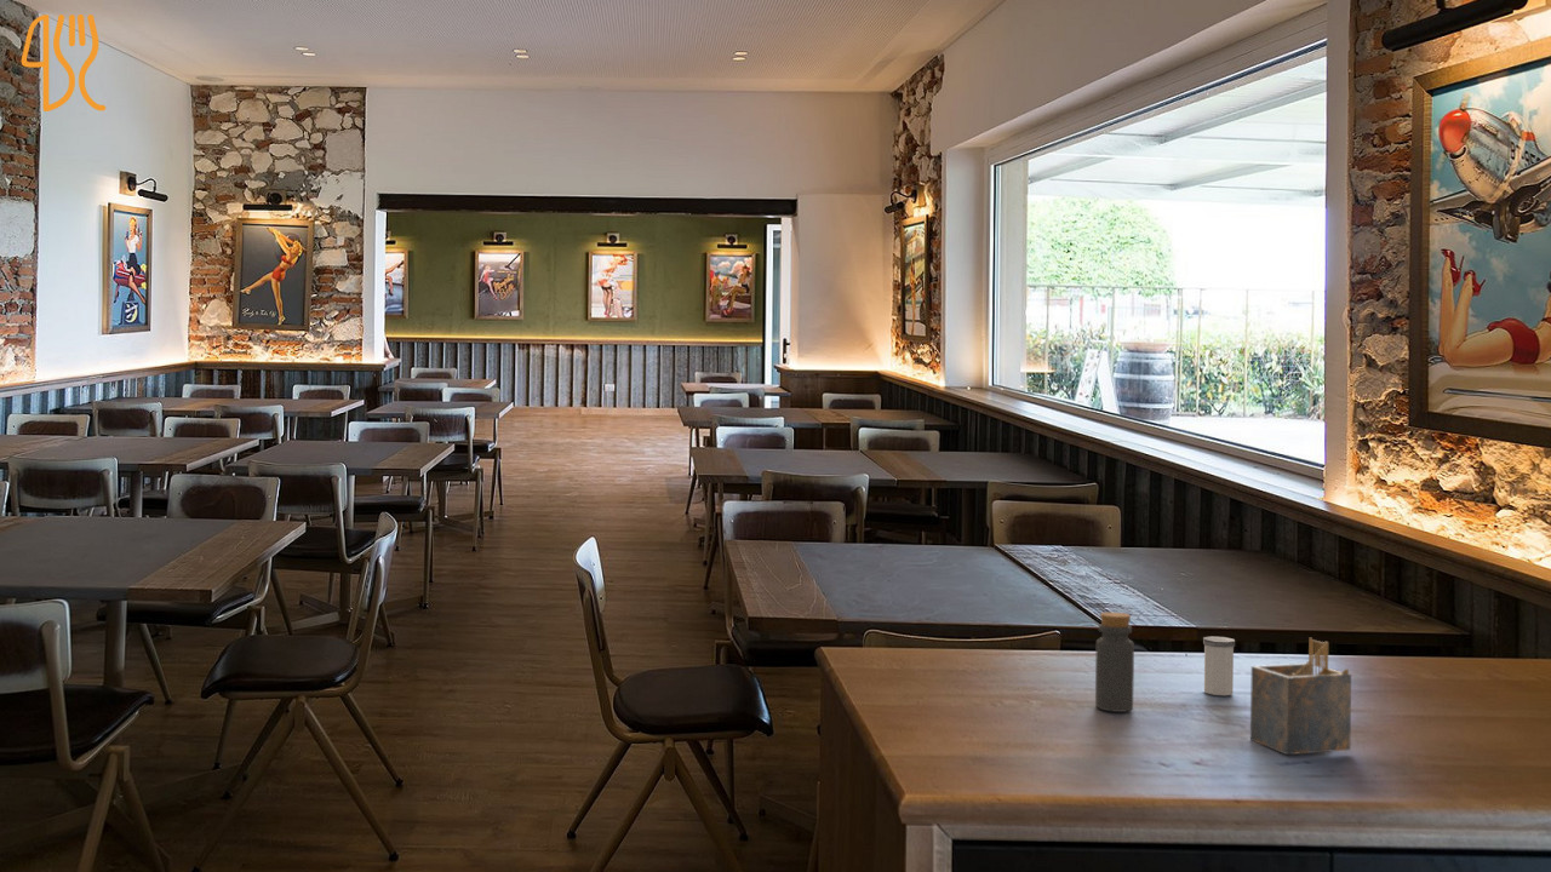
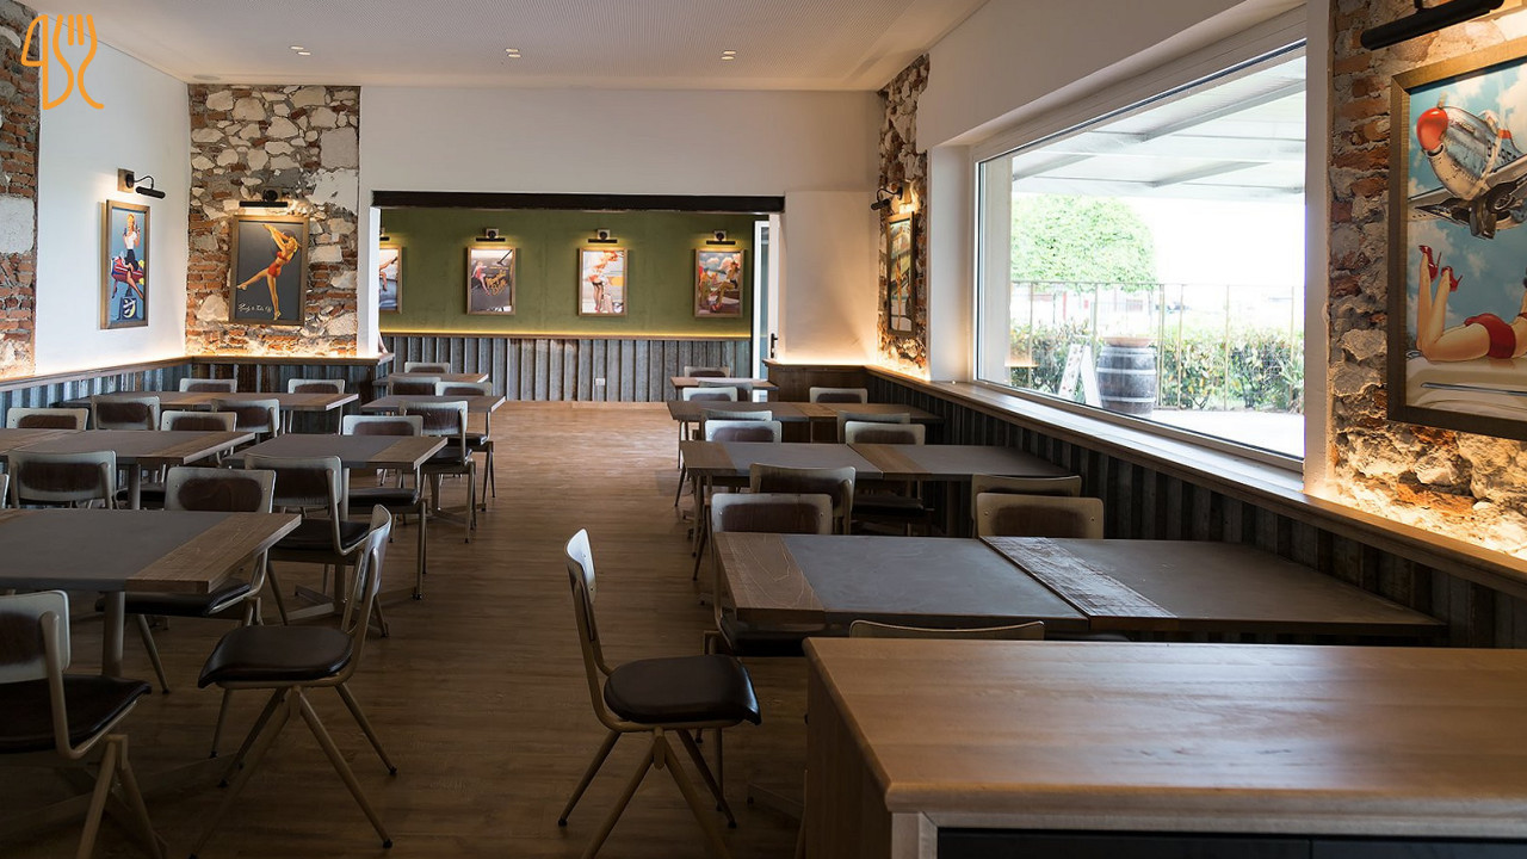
- bottle (1115, 660)
- salt shaker (1218, 665)
- napkin holder (1300, 694)
